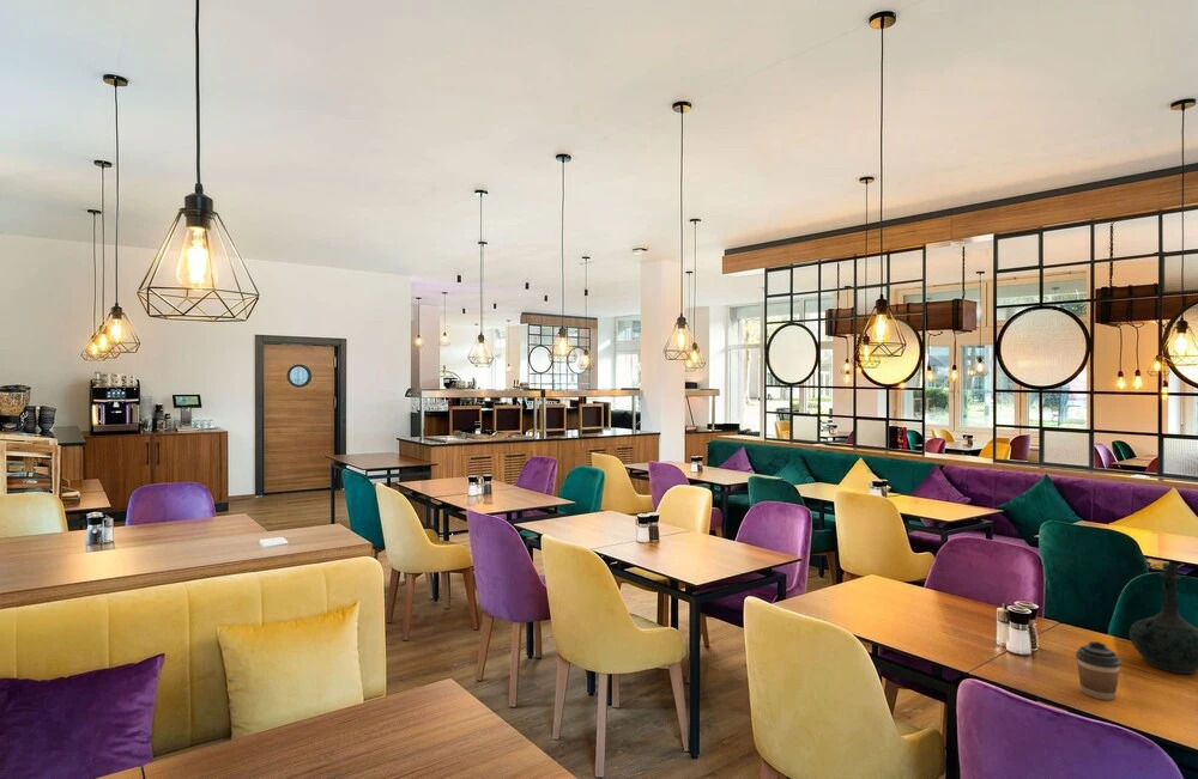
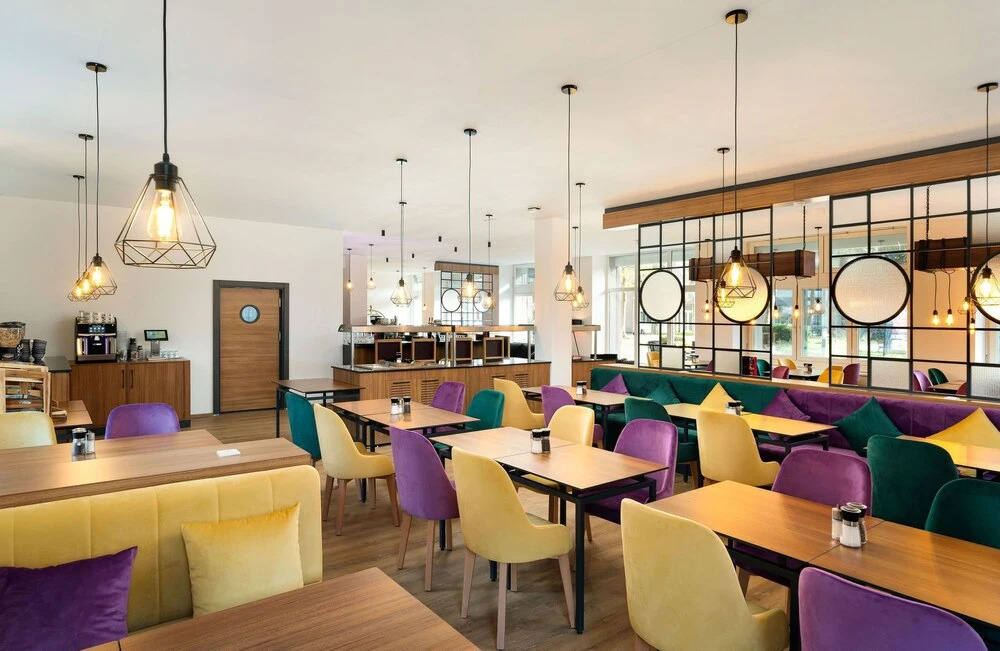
- coffee cup (1097, 669)
- bottle (1169, 614)
